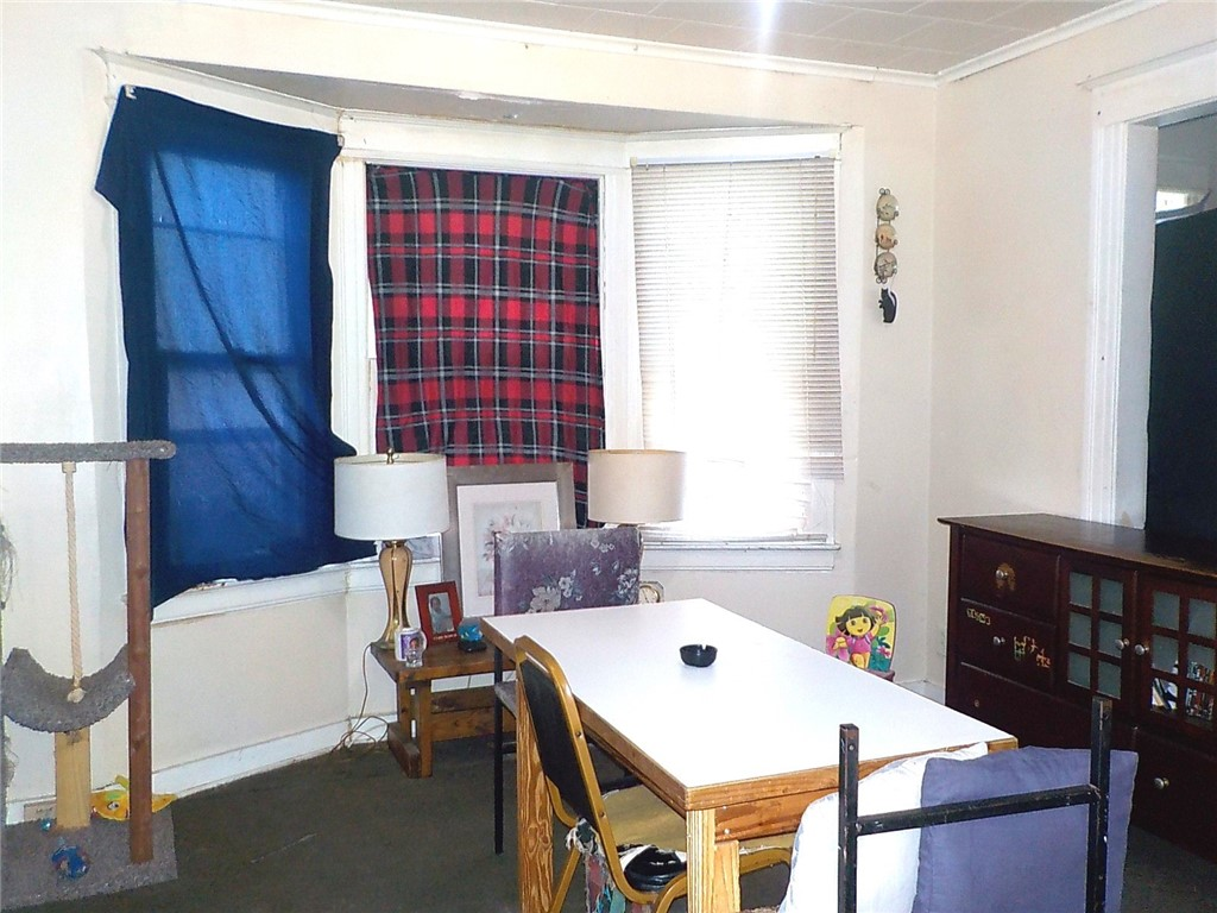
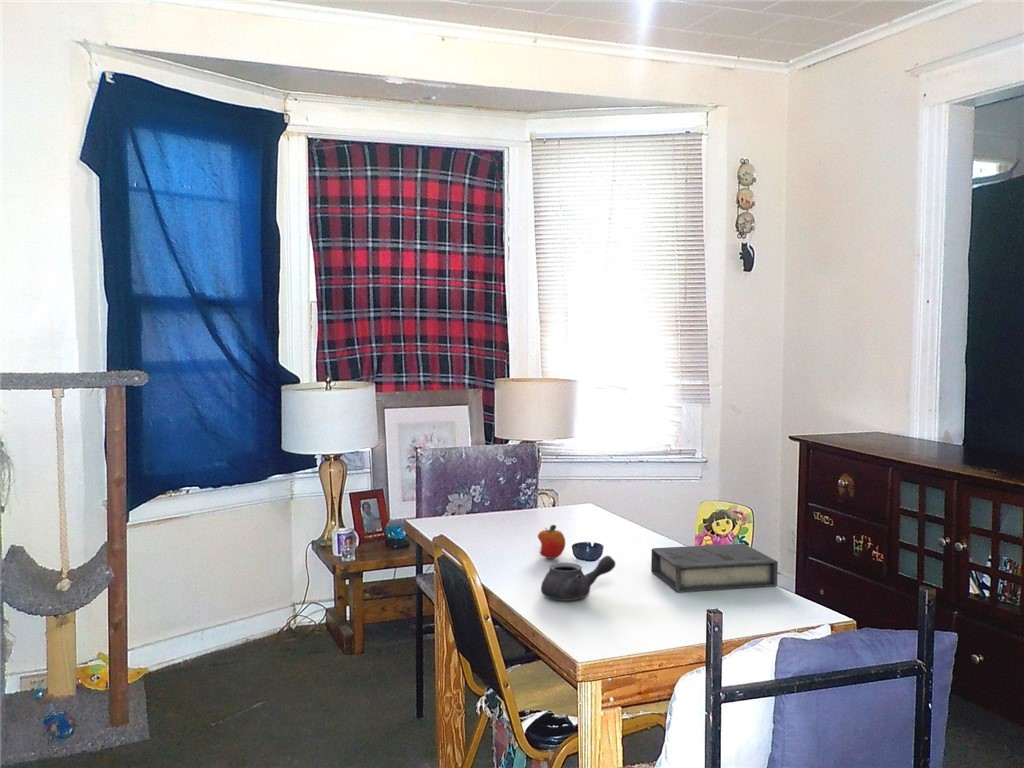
+ book (712, 566)
+ fruit (551, 541)
+ teapot (579, 577)
